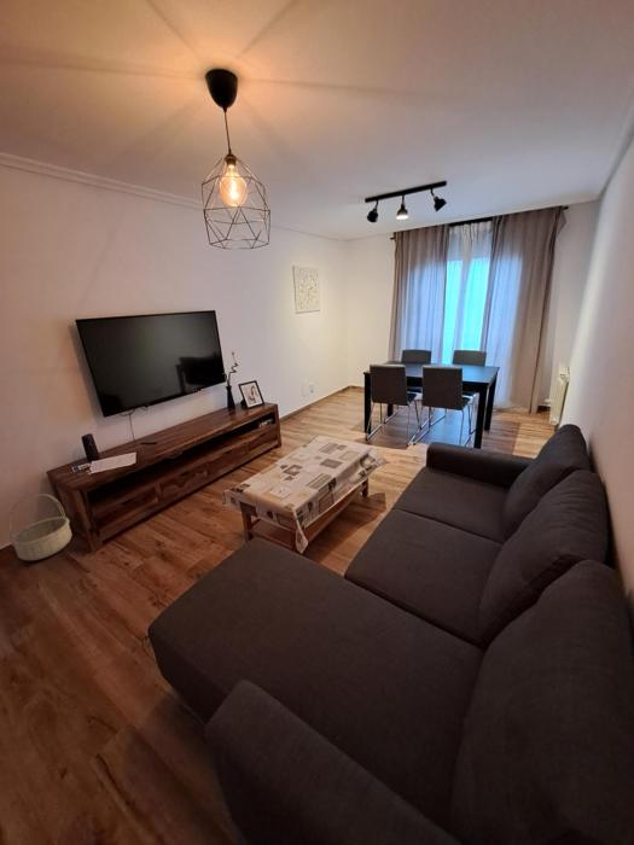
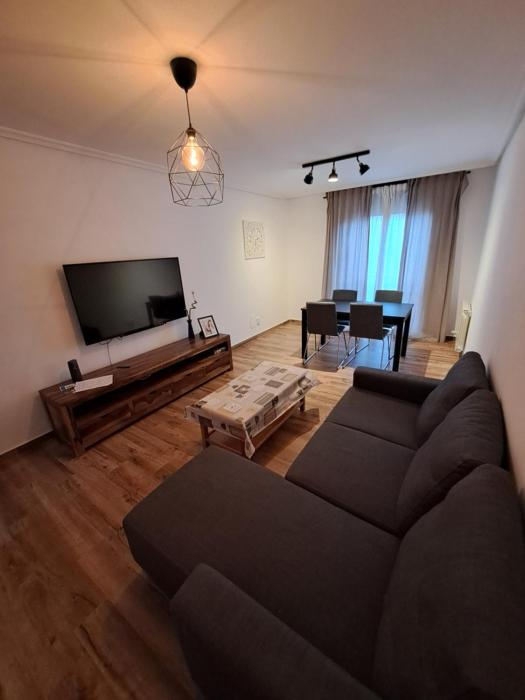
- basket (37, 523)
